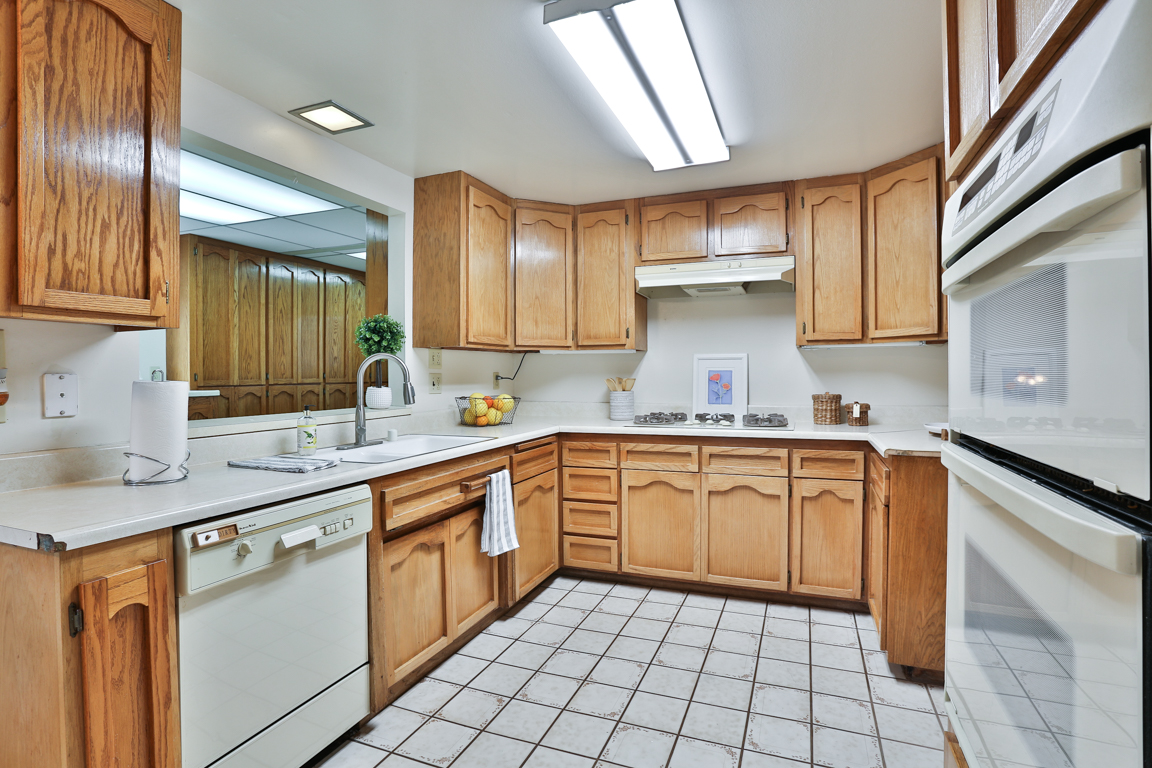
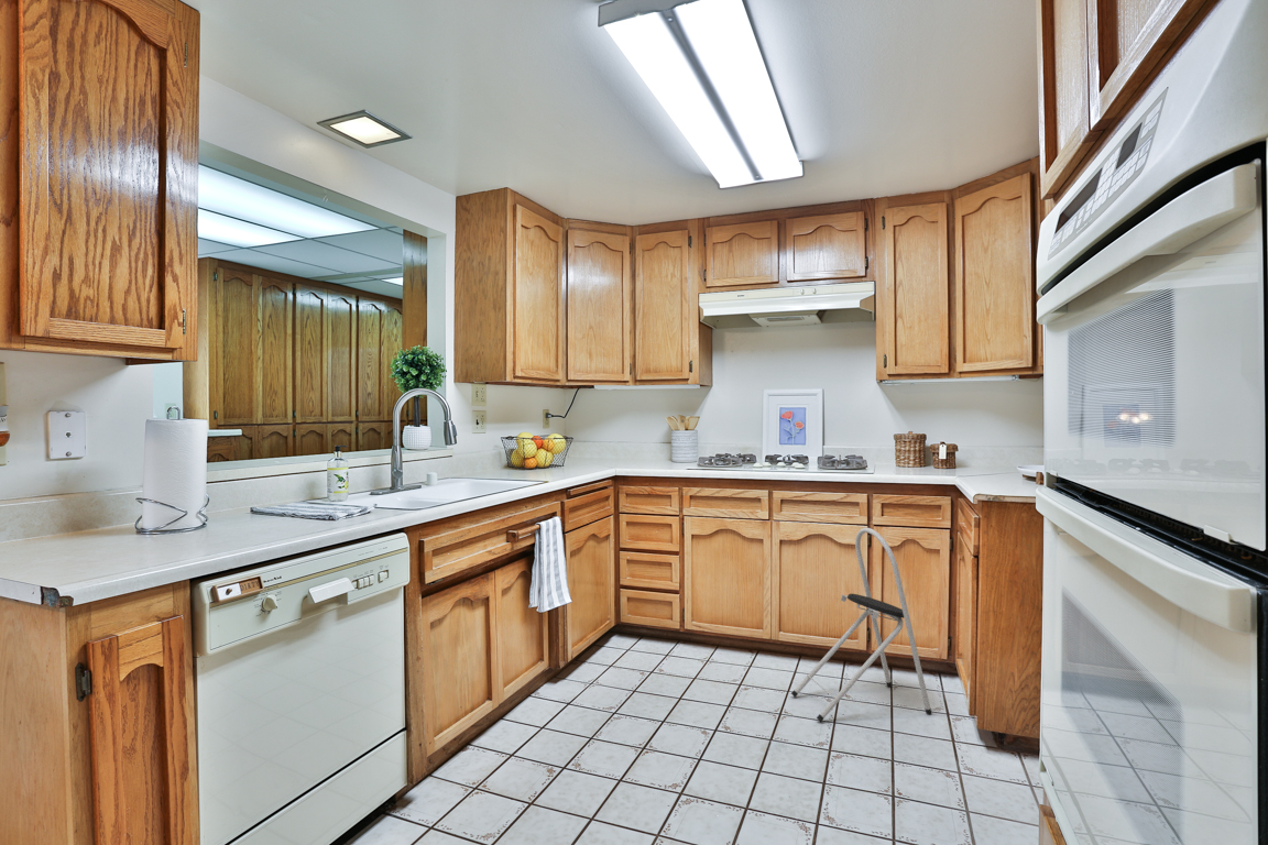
+ step stool (859, 617)
